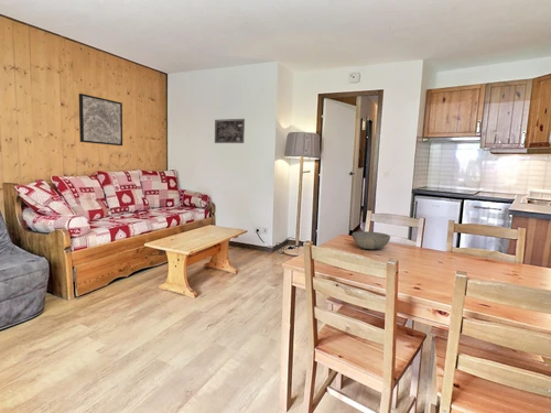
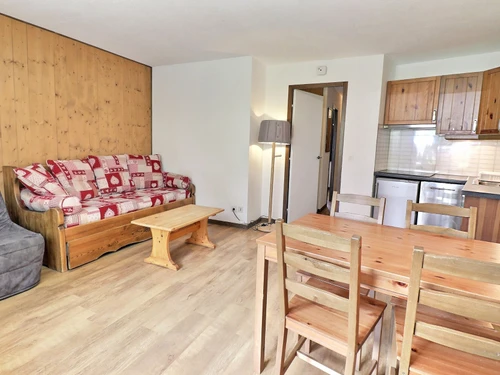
- wall art (229, 131)
- bowl (369, 240)
- wall art (101, 121)
